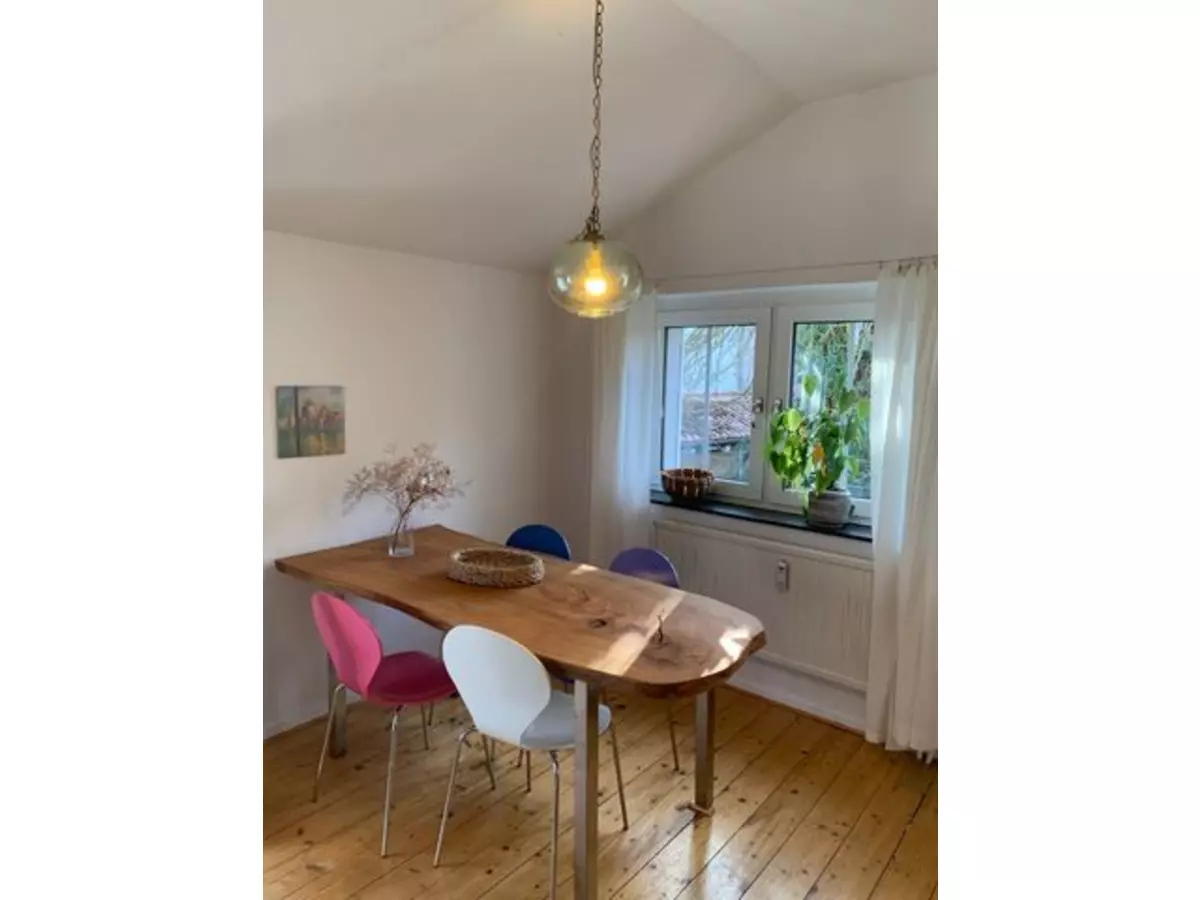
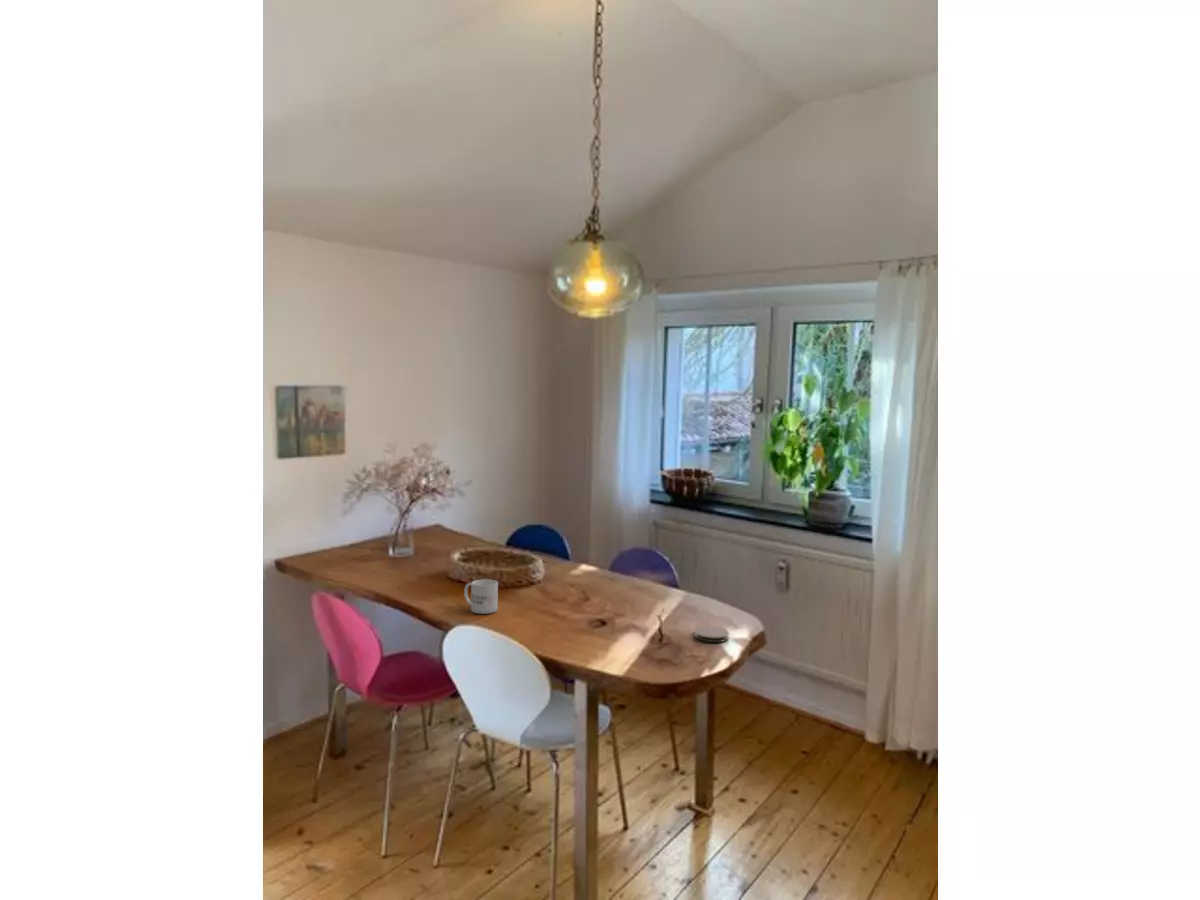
+ mug (479, 595)
+ coaster (711, 634)
